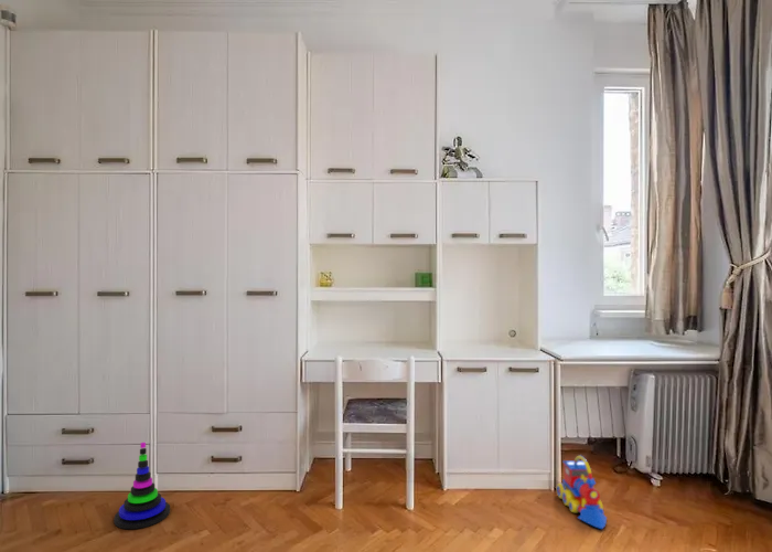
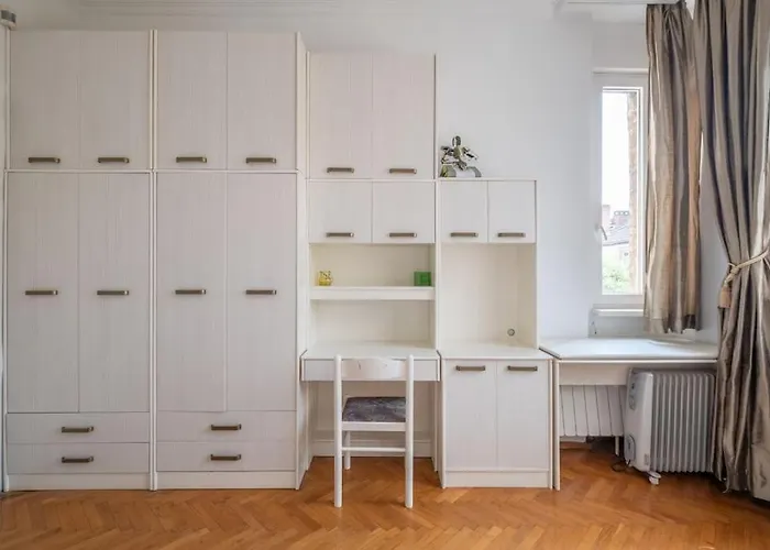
- toy train (585, 485)
- stacking toy (142, 479)
